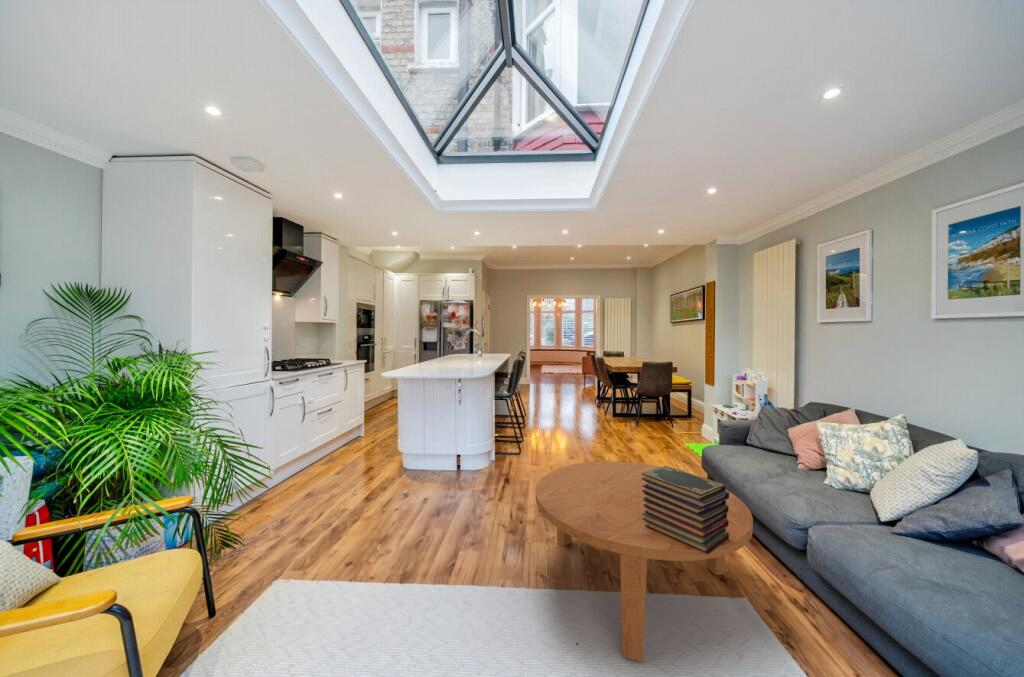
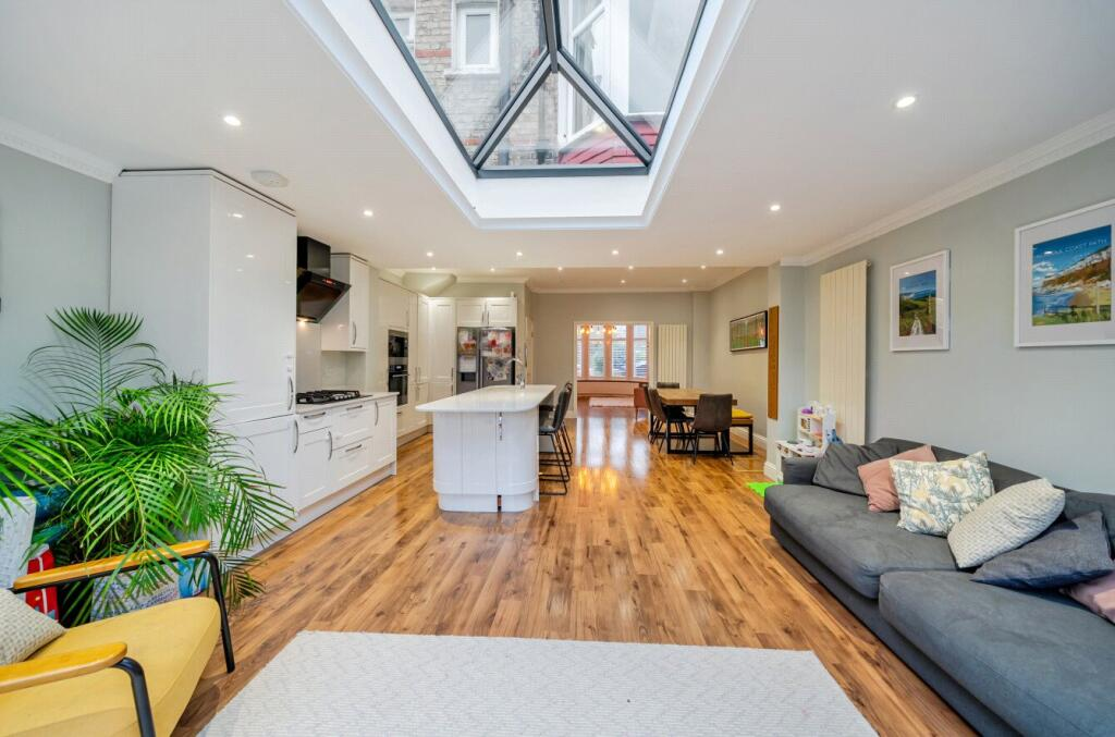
- book stack (683, 505)
- coffee table (634, 537)
